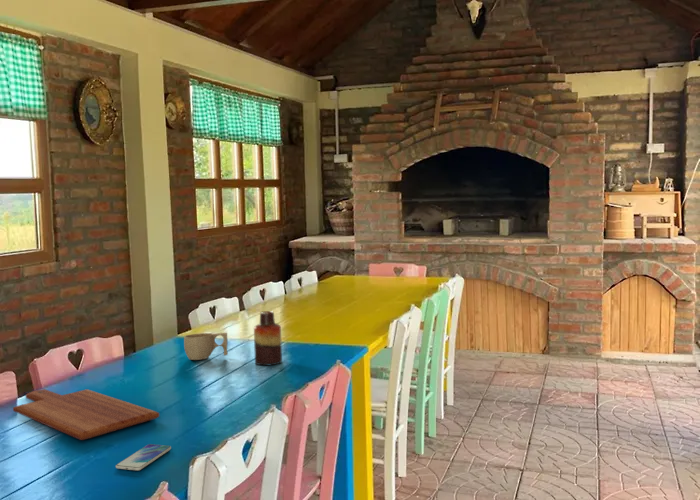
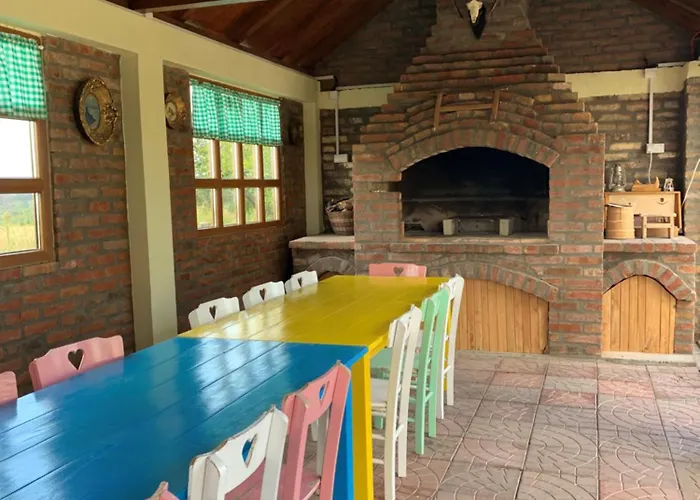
- smartphone (144, 456)
- cup (206, 346)
- cutting board (82, 411)
- vase (267, 337)
